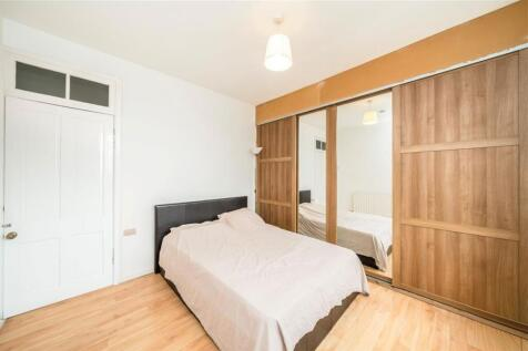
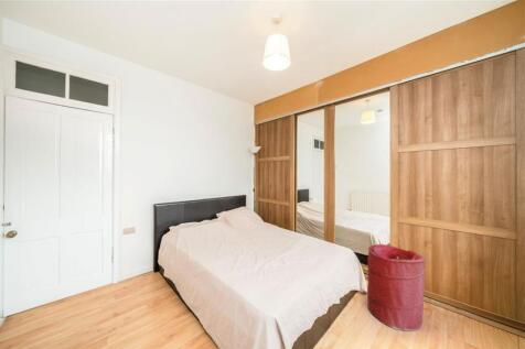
+ laundry hamper (394, 281)
